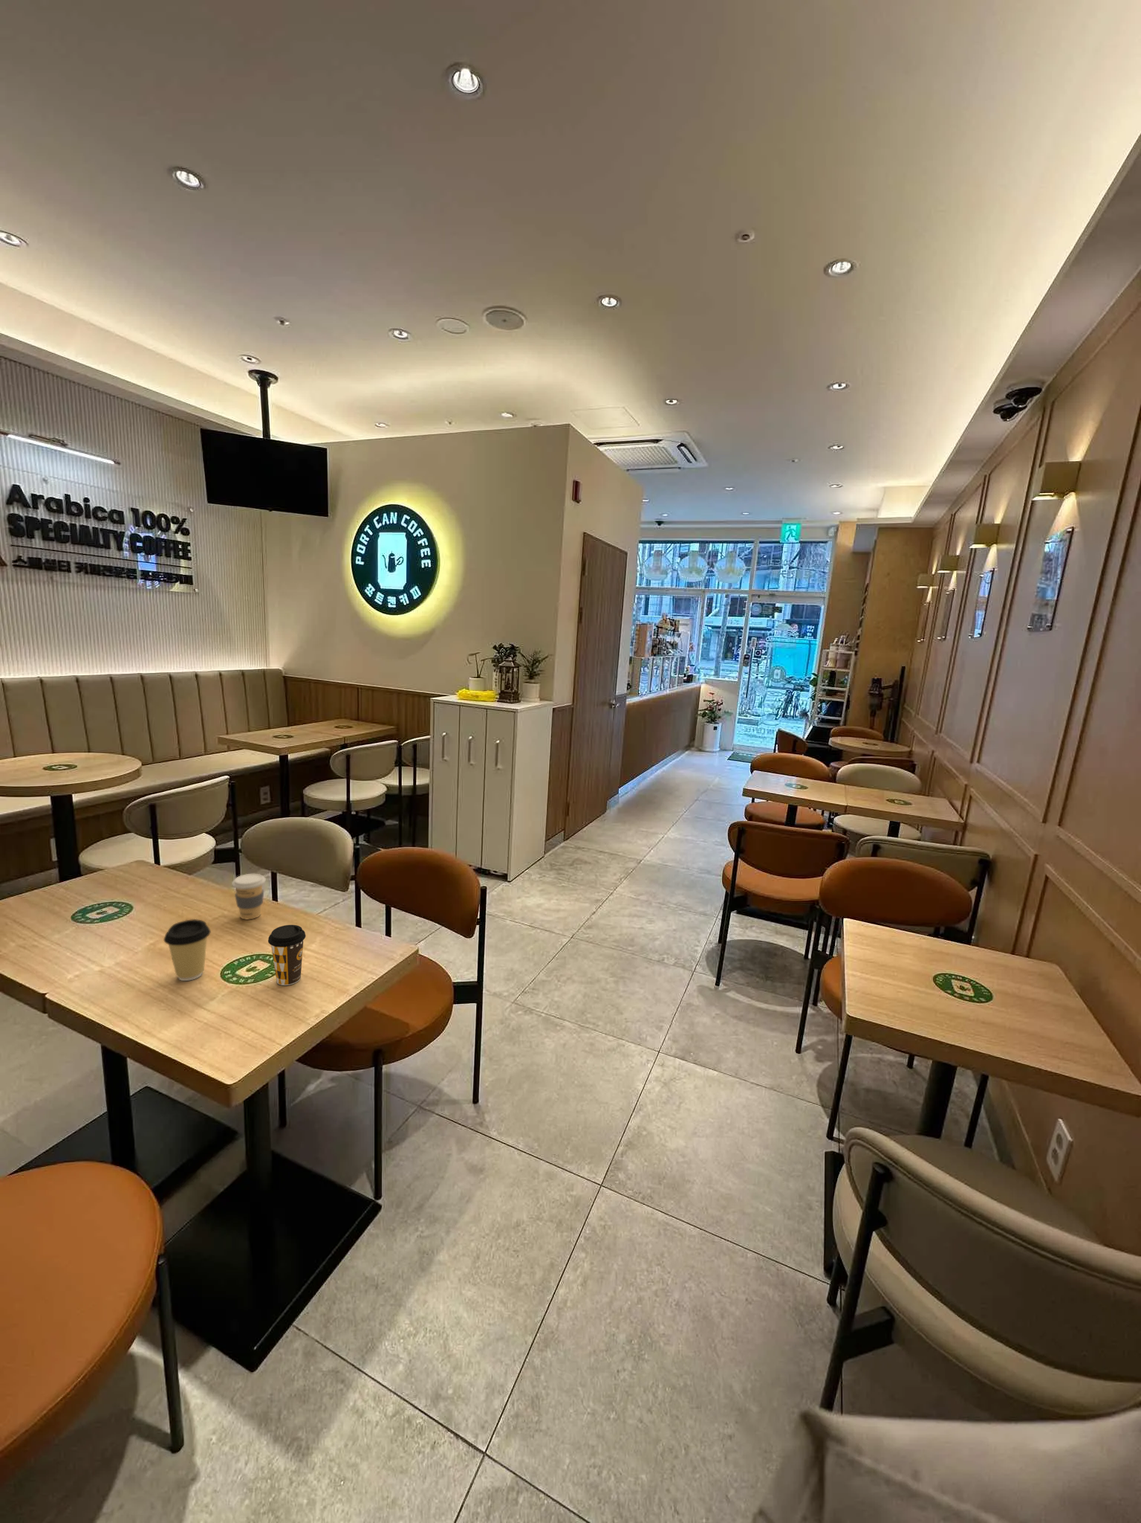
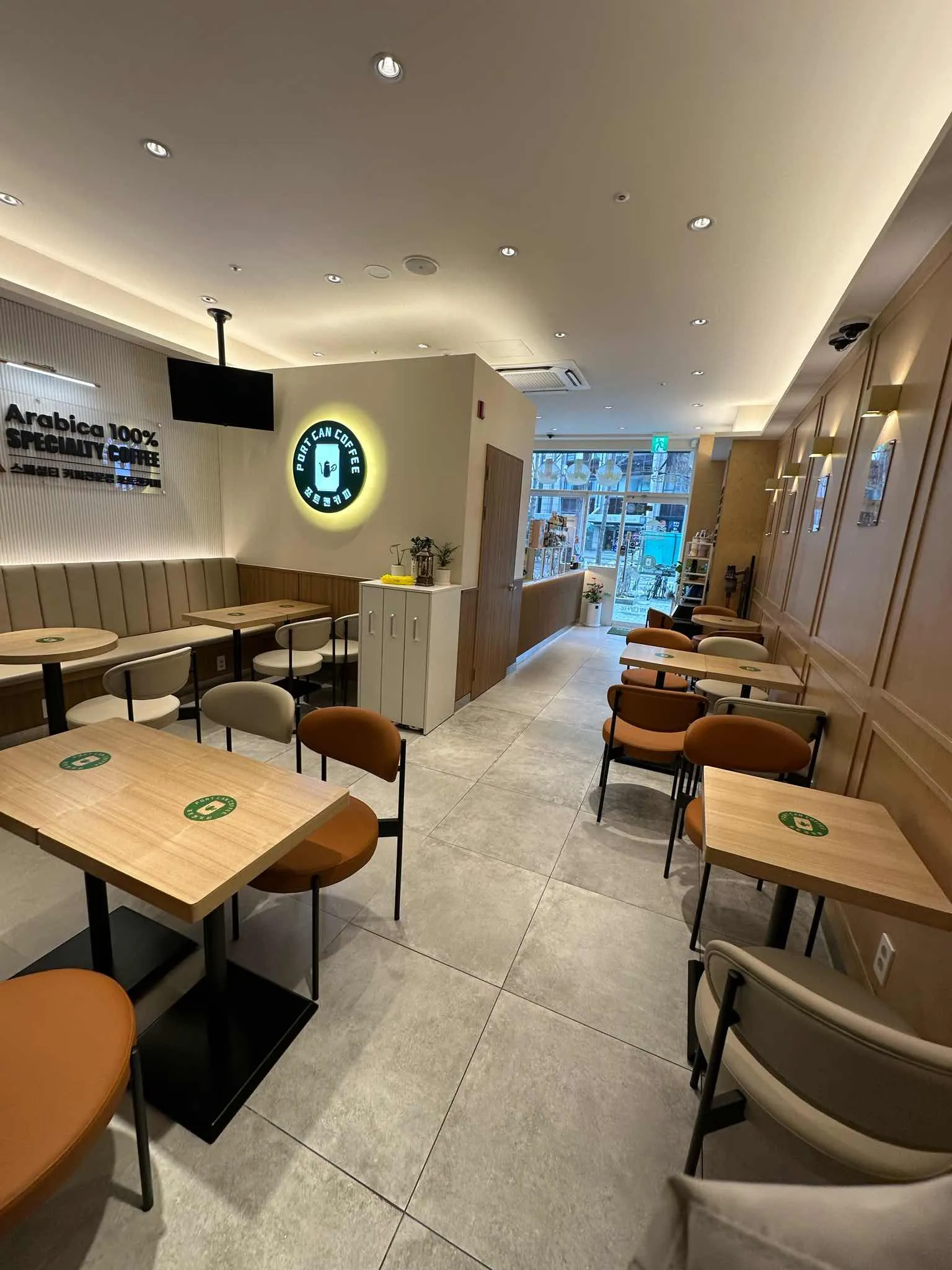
- coffee cup (288, 955)
- coffee cup (249, 897)
- coffee cup (188, 951)
